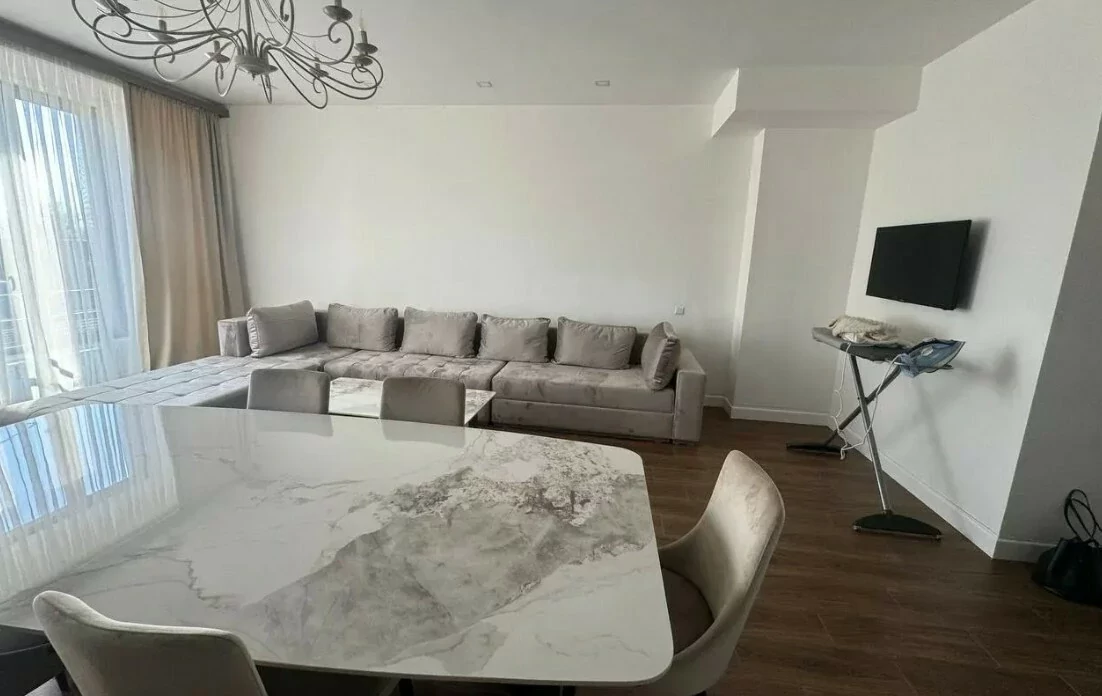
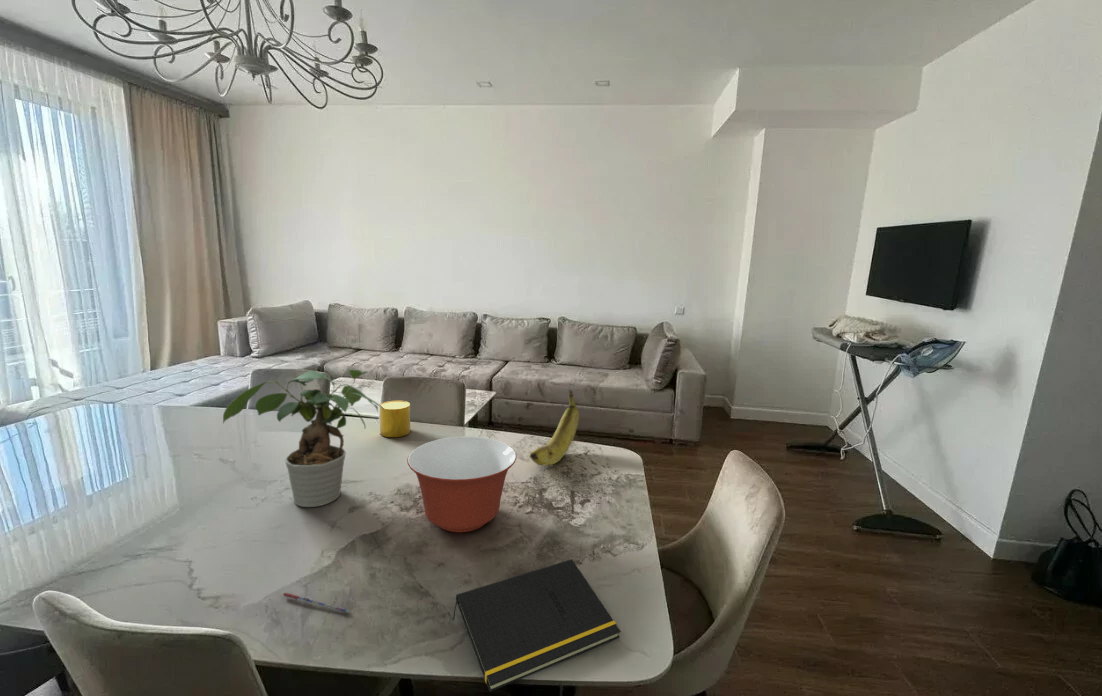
+ pen (316, 602)
+ banana (556, 430)
+ notepad (536, 615)
+ cup (395, 418)
+ mixing bowl (462, 487)
+ potted plant (326, 430)
